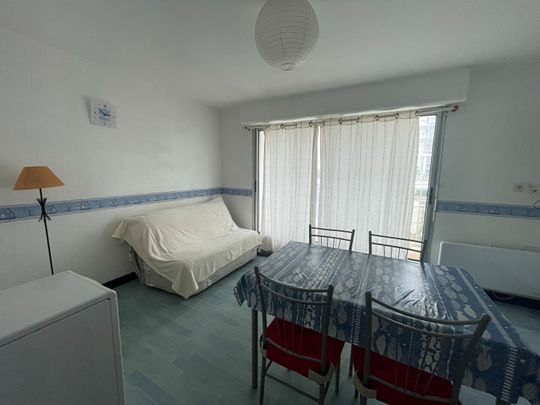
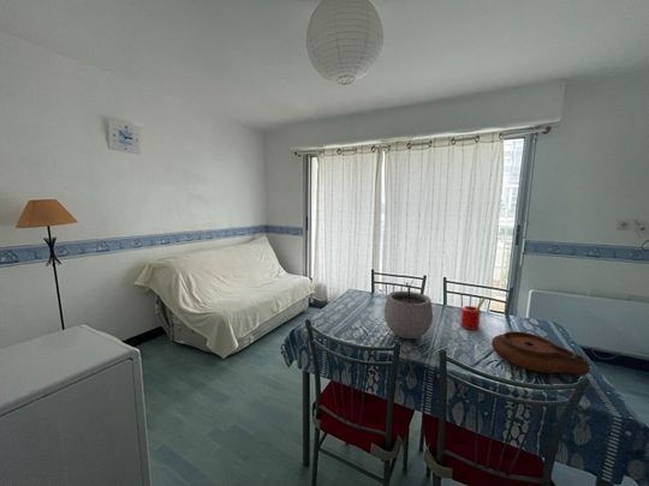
+ plant pot (407, 307)
+ straw (472, 311)
+ plate (532, 353)
